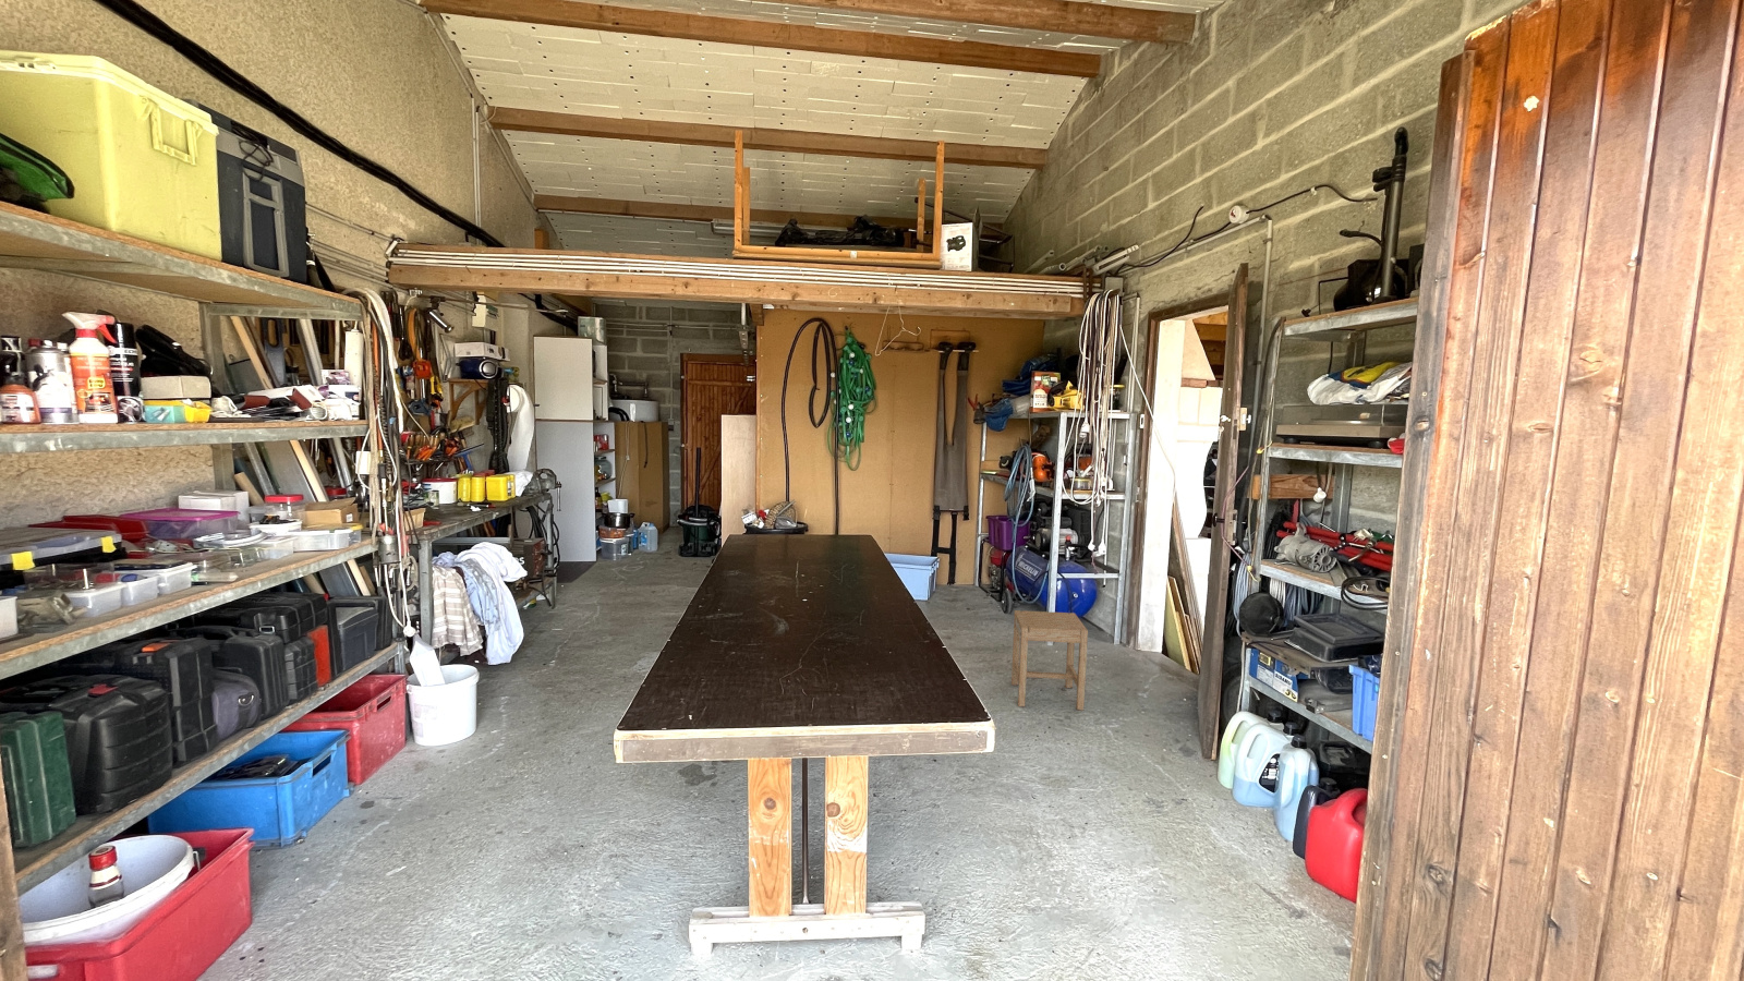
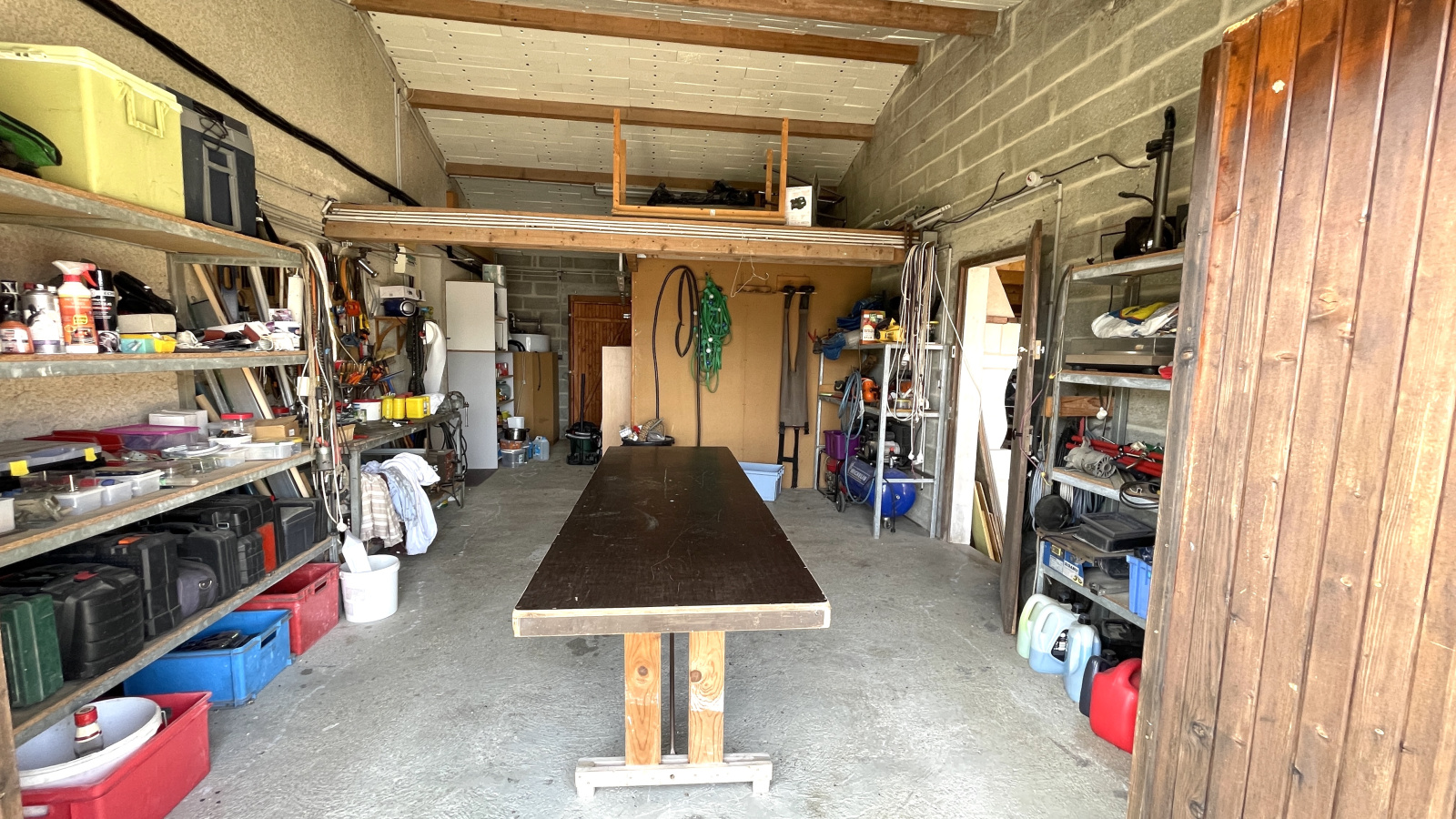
- stool (1048, 672)
